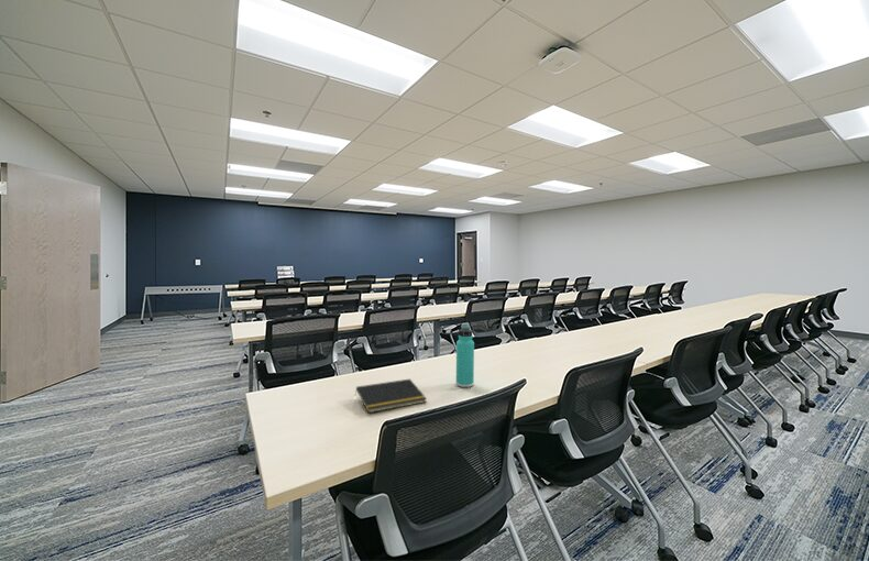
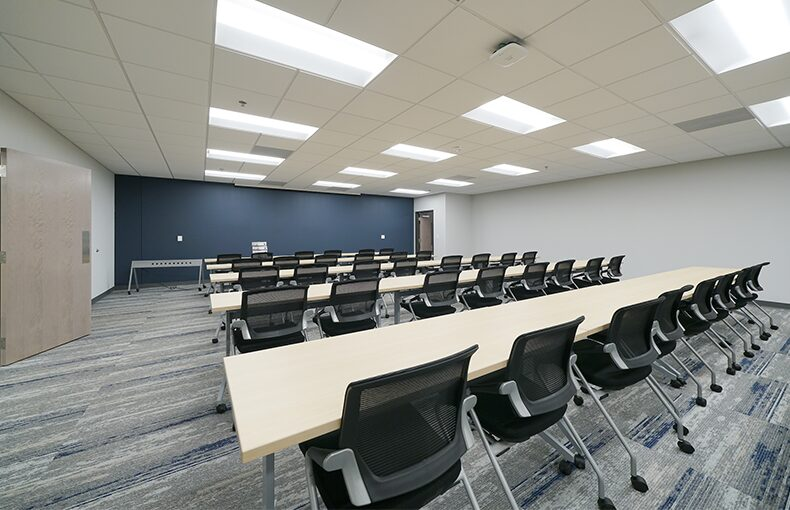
- thermos bottle (464, 354)
- notepad (391, 394)
